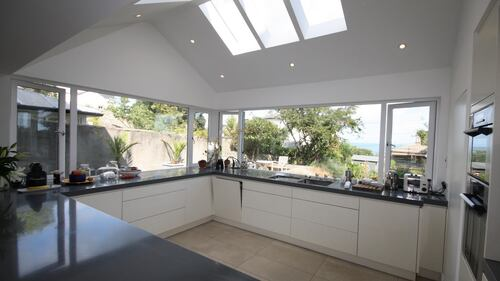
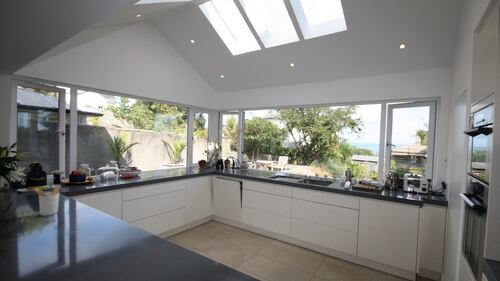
+ utensil holder (45, 200)
